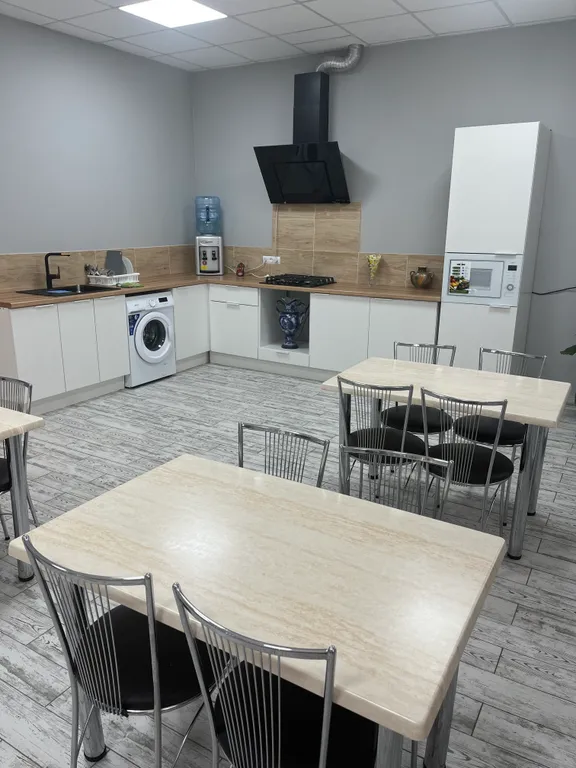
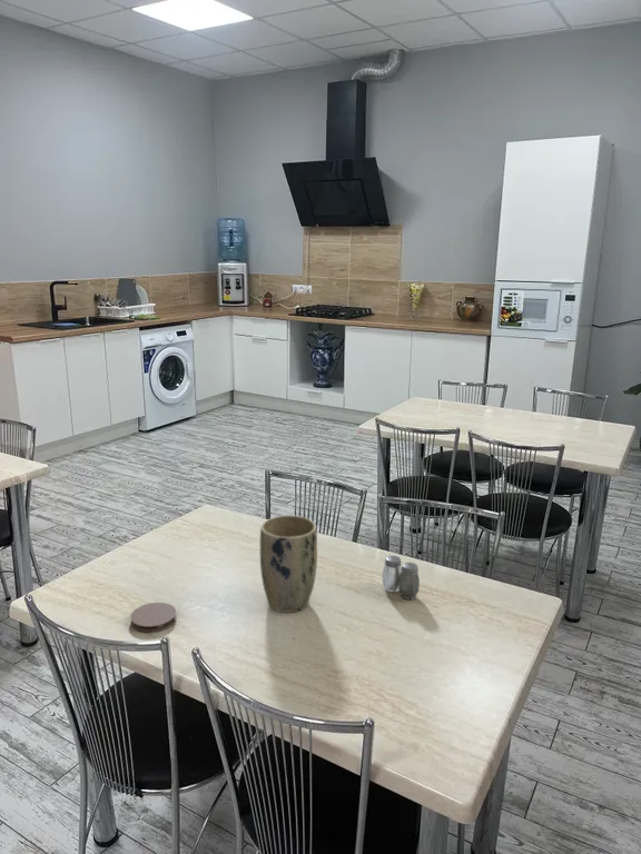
+ plant pot (288, 565)
+ coaster (154, 616)
+ salt and pepper shaker (401, 576)
